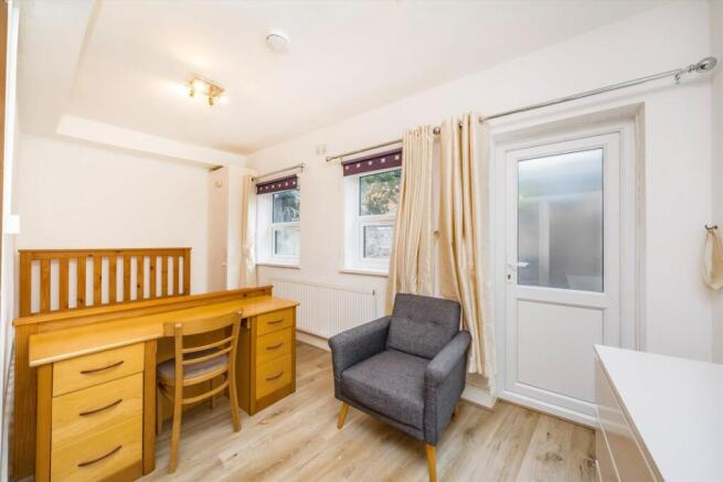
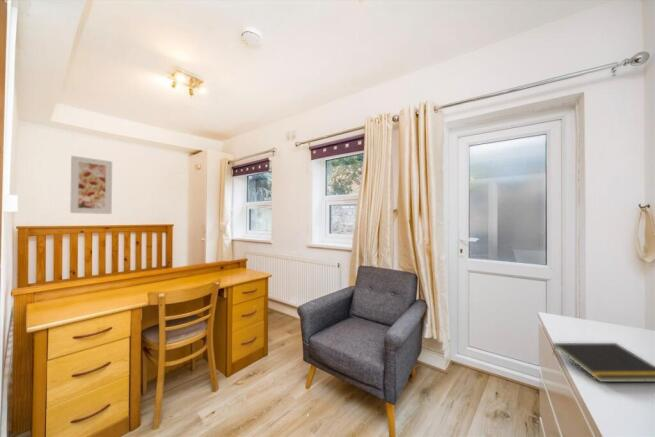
+ notepad (608, 360)
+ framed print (92, 186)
